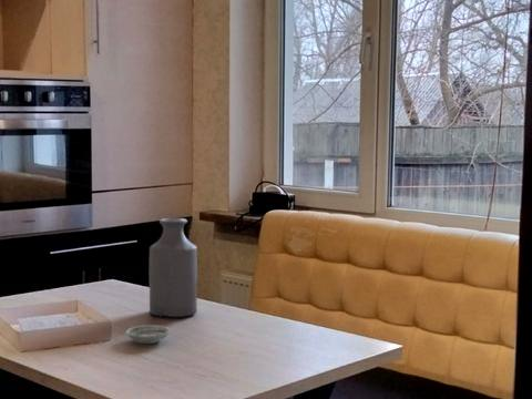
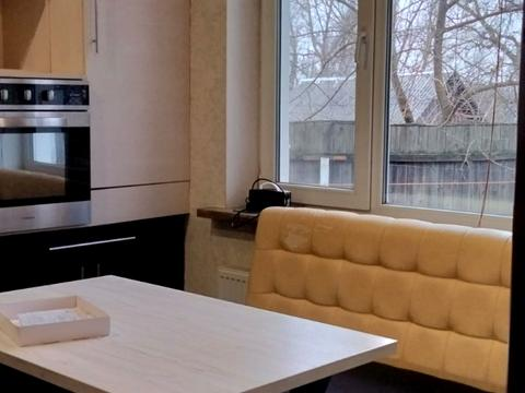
- saucer (147, 335)
- bottle (173, 266)
